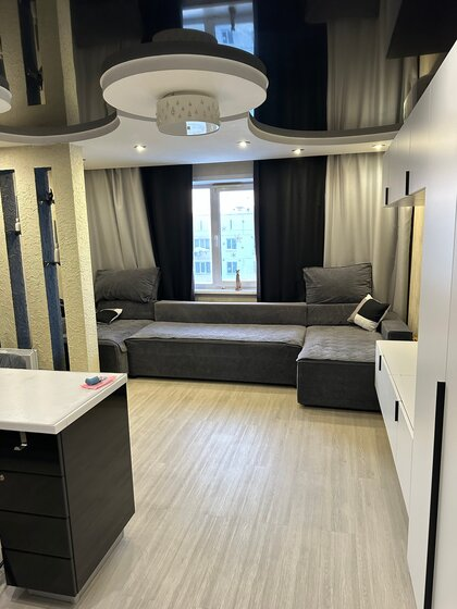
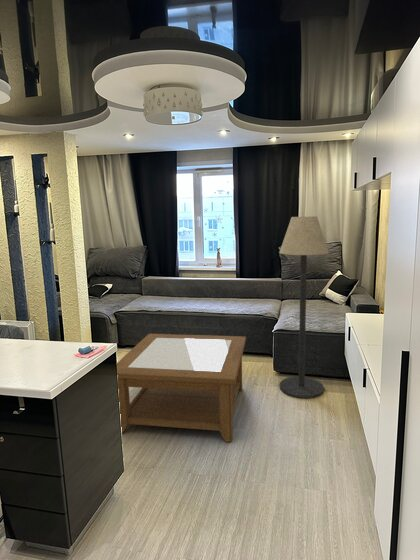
+ coffee table (185, 380)
+ floor lamp (302, 305)
